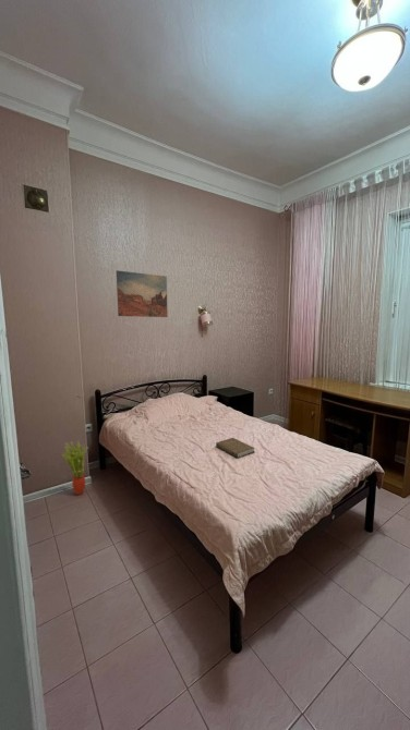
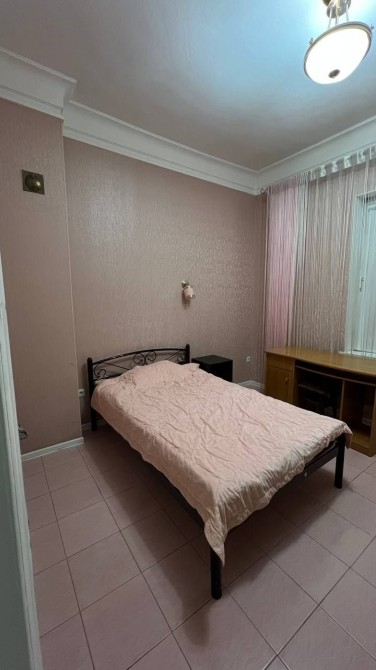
- book (234, 447)
- wall art (143, 295)
- potted plant (75, 469)
